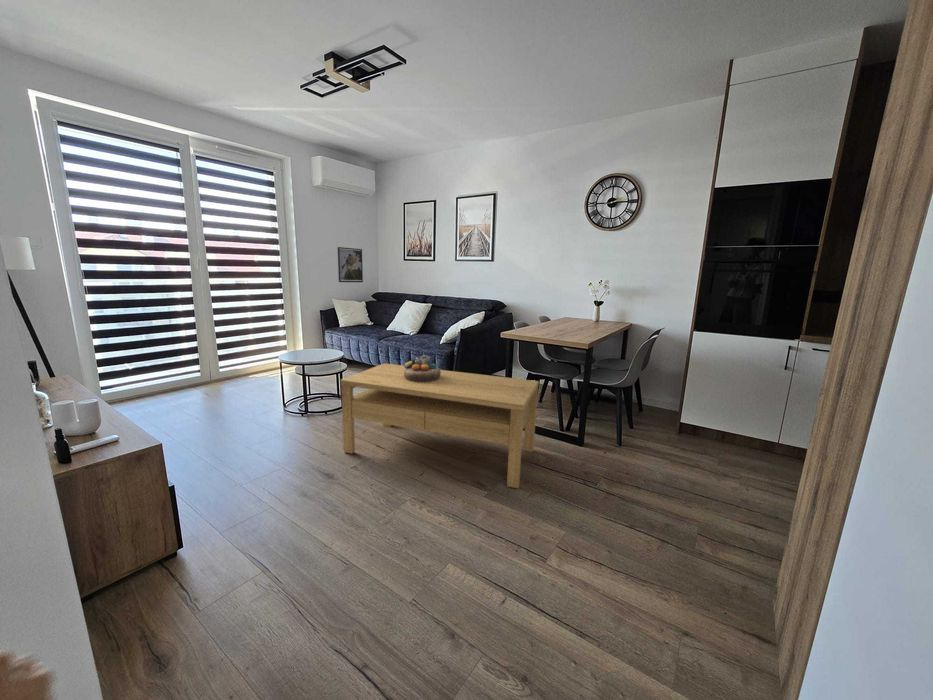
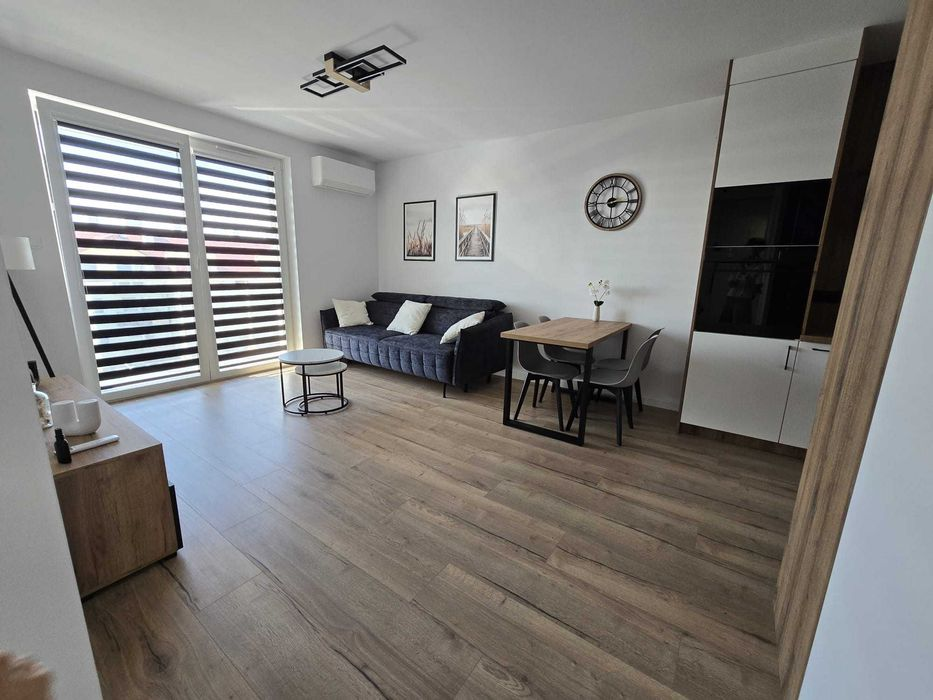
- decorative bowl (422, 366)
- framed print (350, 265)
- coffee table (441, 416)
